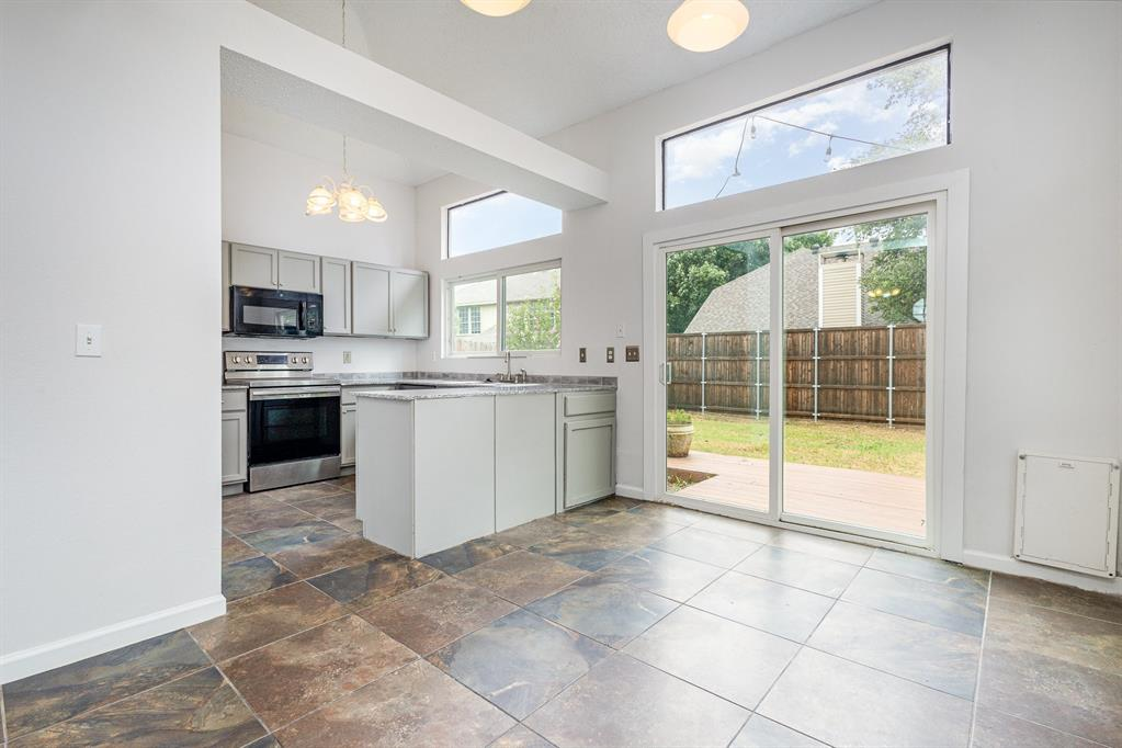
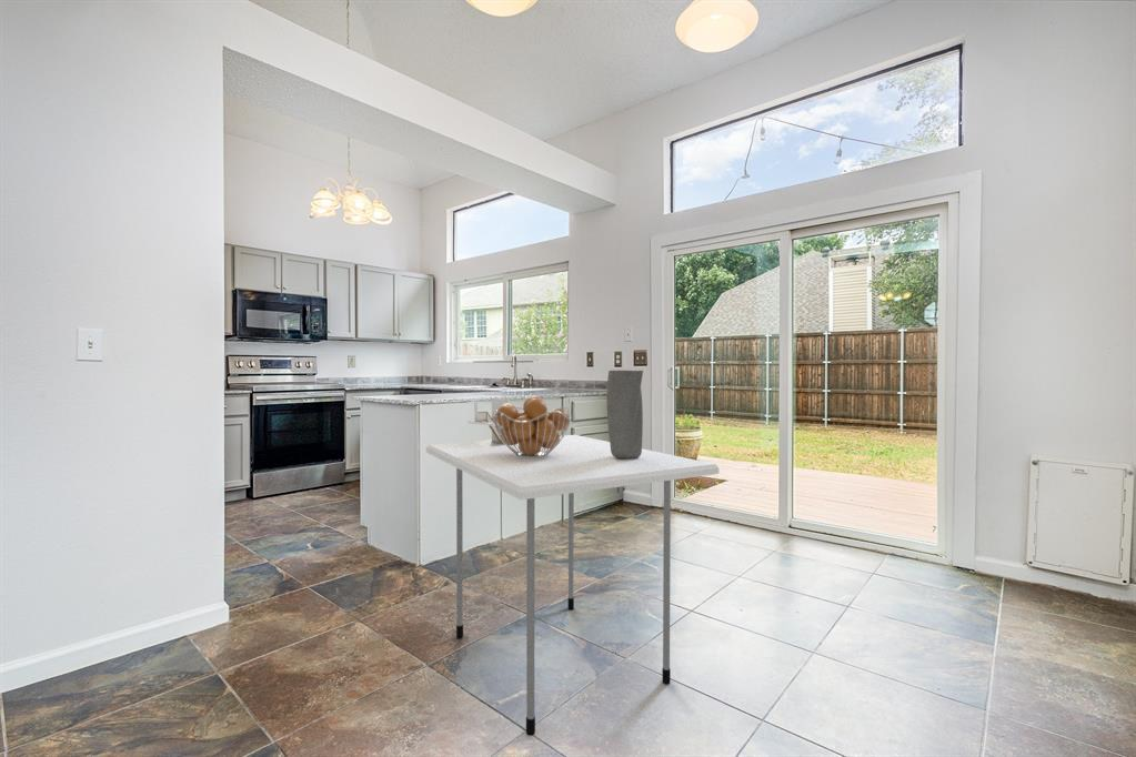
+ fruit basket (532, 425)
+ dining table (569, 554)
+ napkin holder (492, 420)
+ vase (624, 413)
